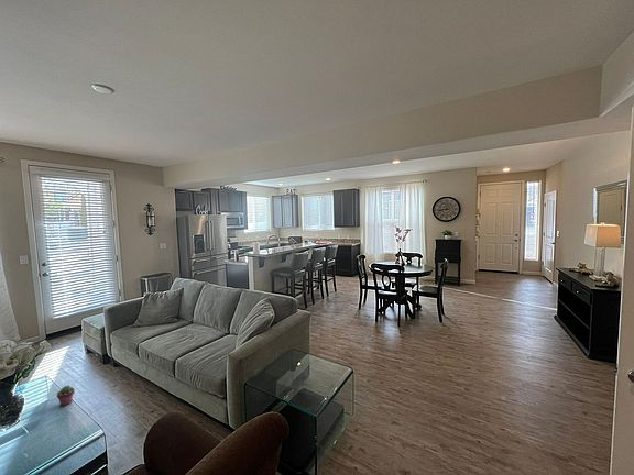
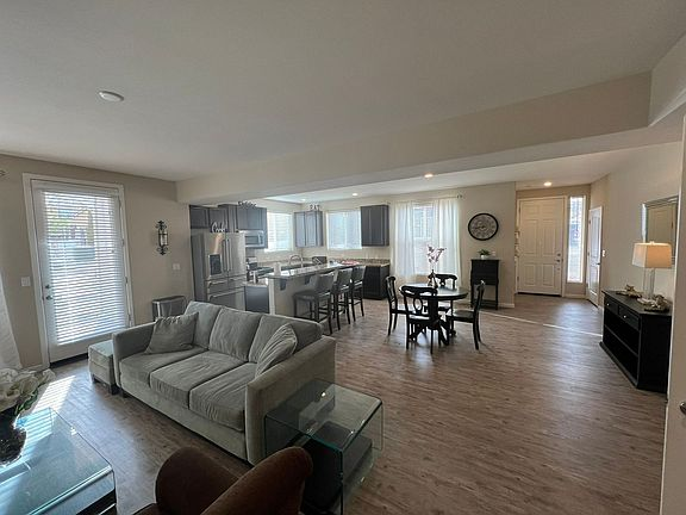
- potted succulent (65, 394)
